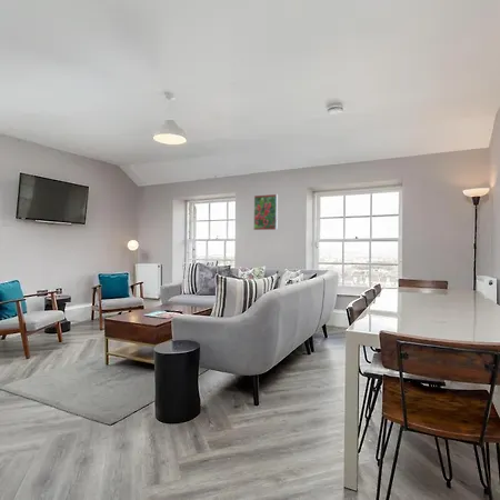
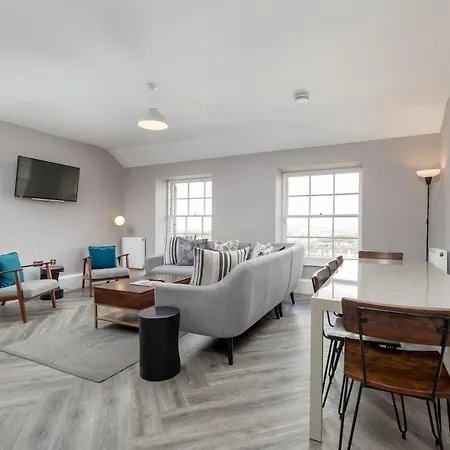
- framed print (264, 212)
